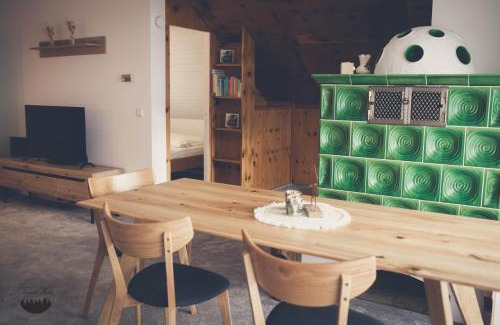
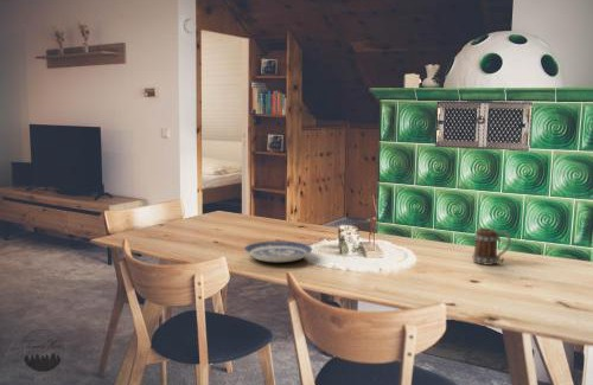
+ mug (491, 246)
+ plate (278, 252)
